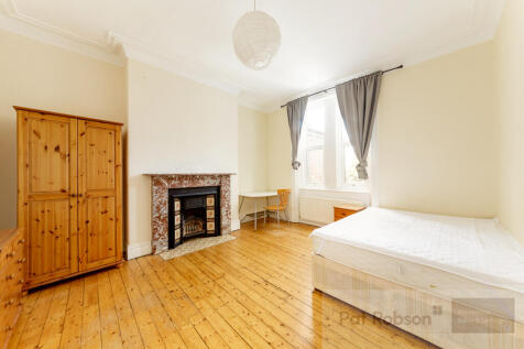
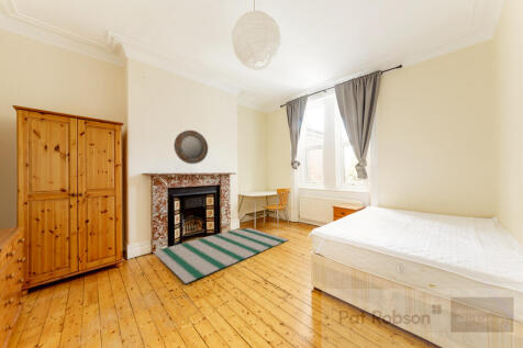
+ home mirror (191, 147)
+ rug (225, 245)
